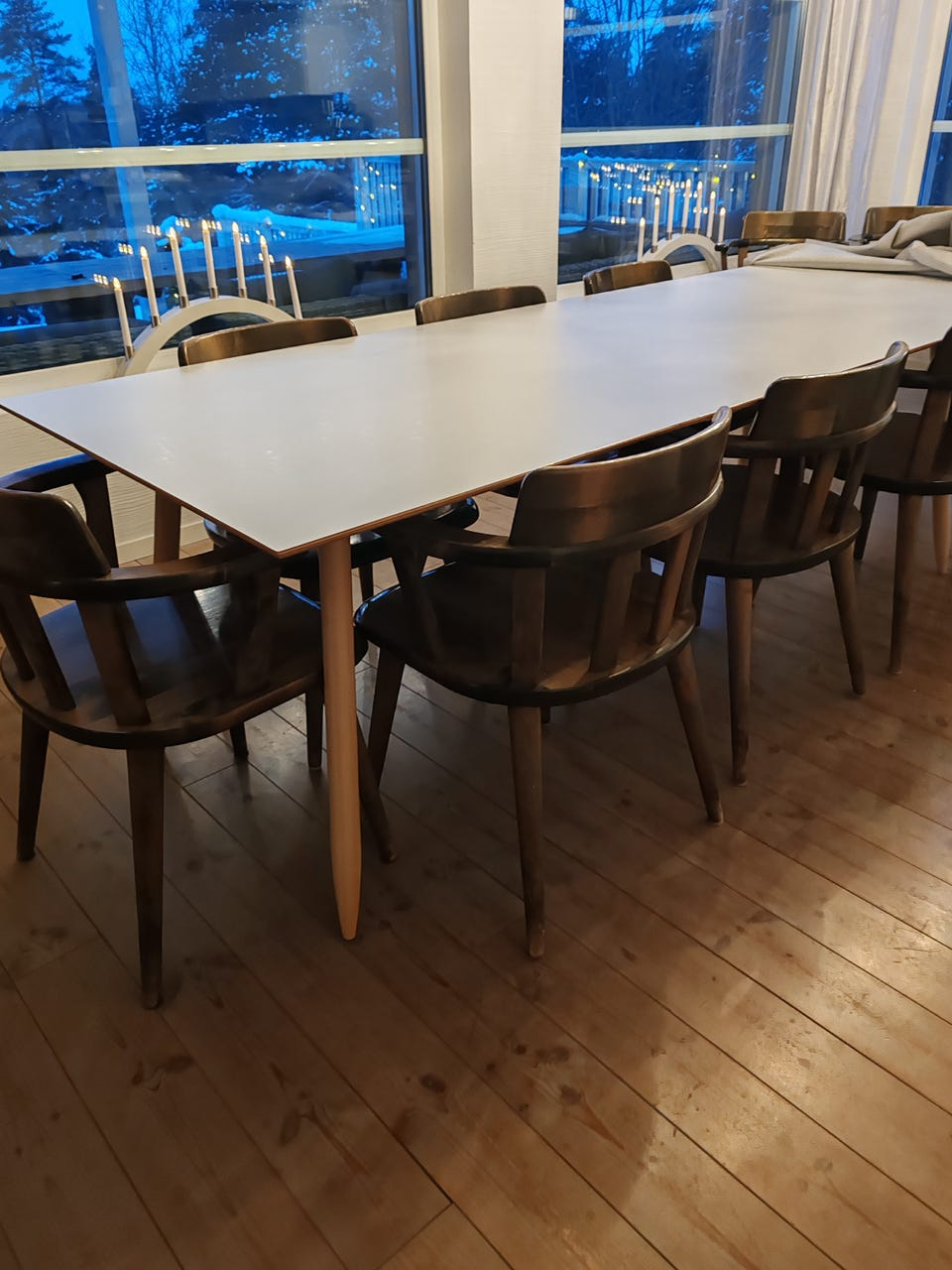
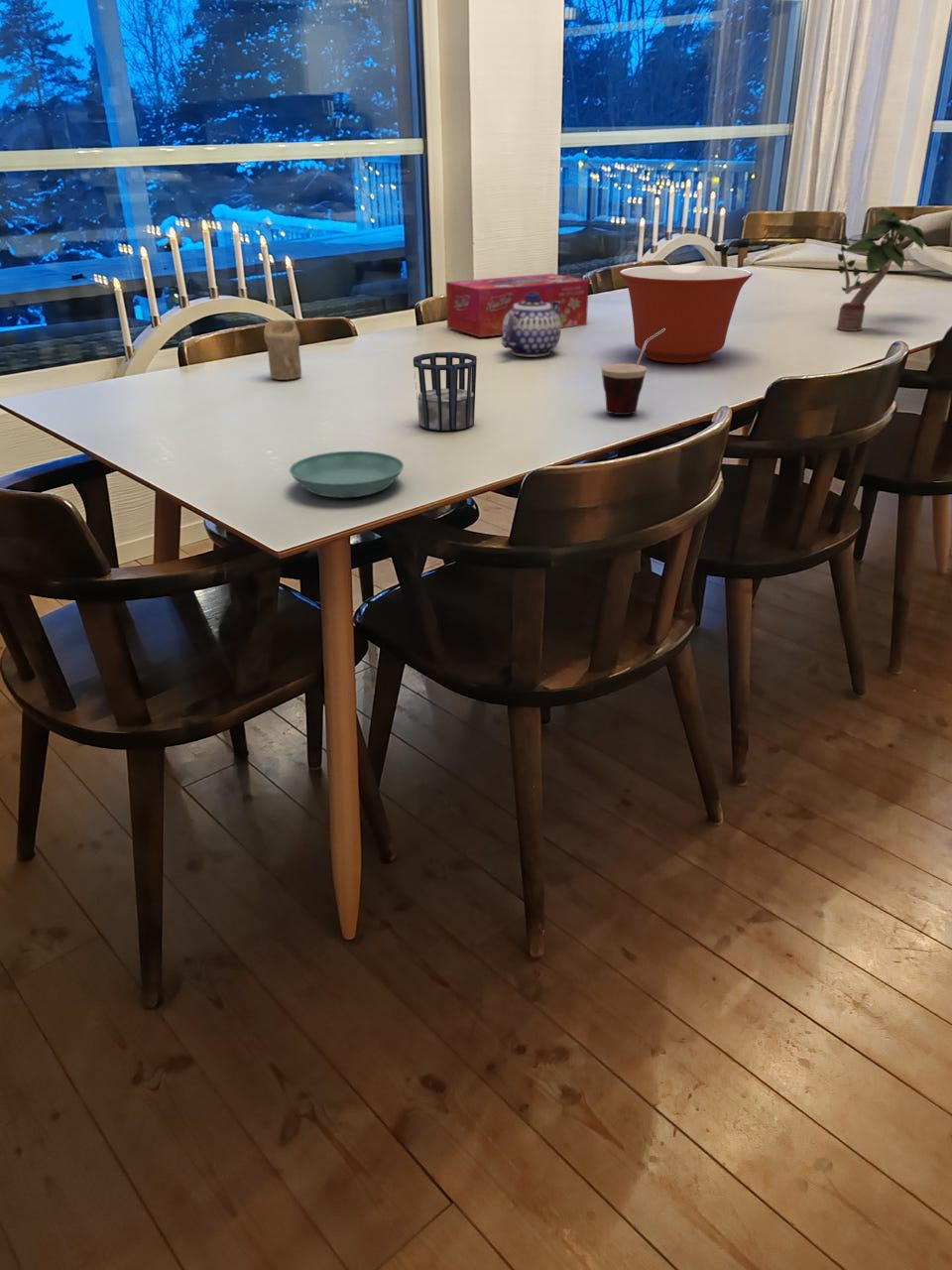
+ cup (636, 371)
+ teapot (532, 322)
+ cup (445, 391)
+ potted plant (888, 267)
+ tissue box (517, 303)
+ candle (284, 349)
+ saucer (347, 475)
+ mixing bowl (681, 315)
